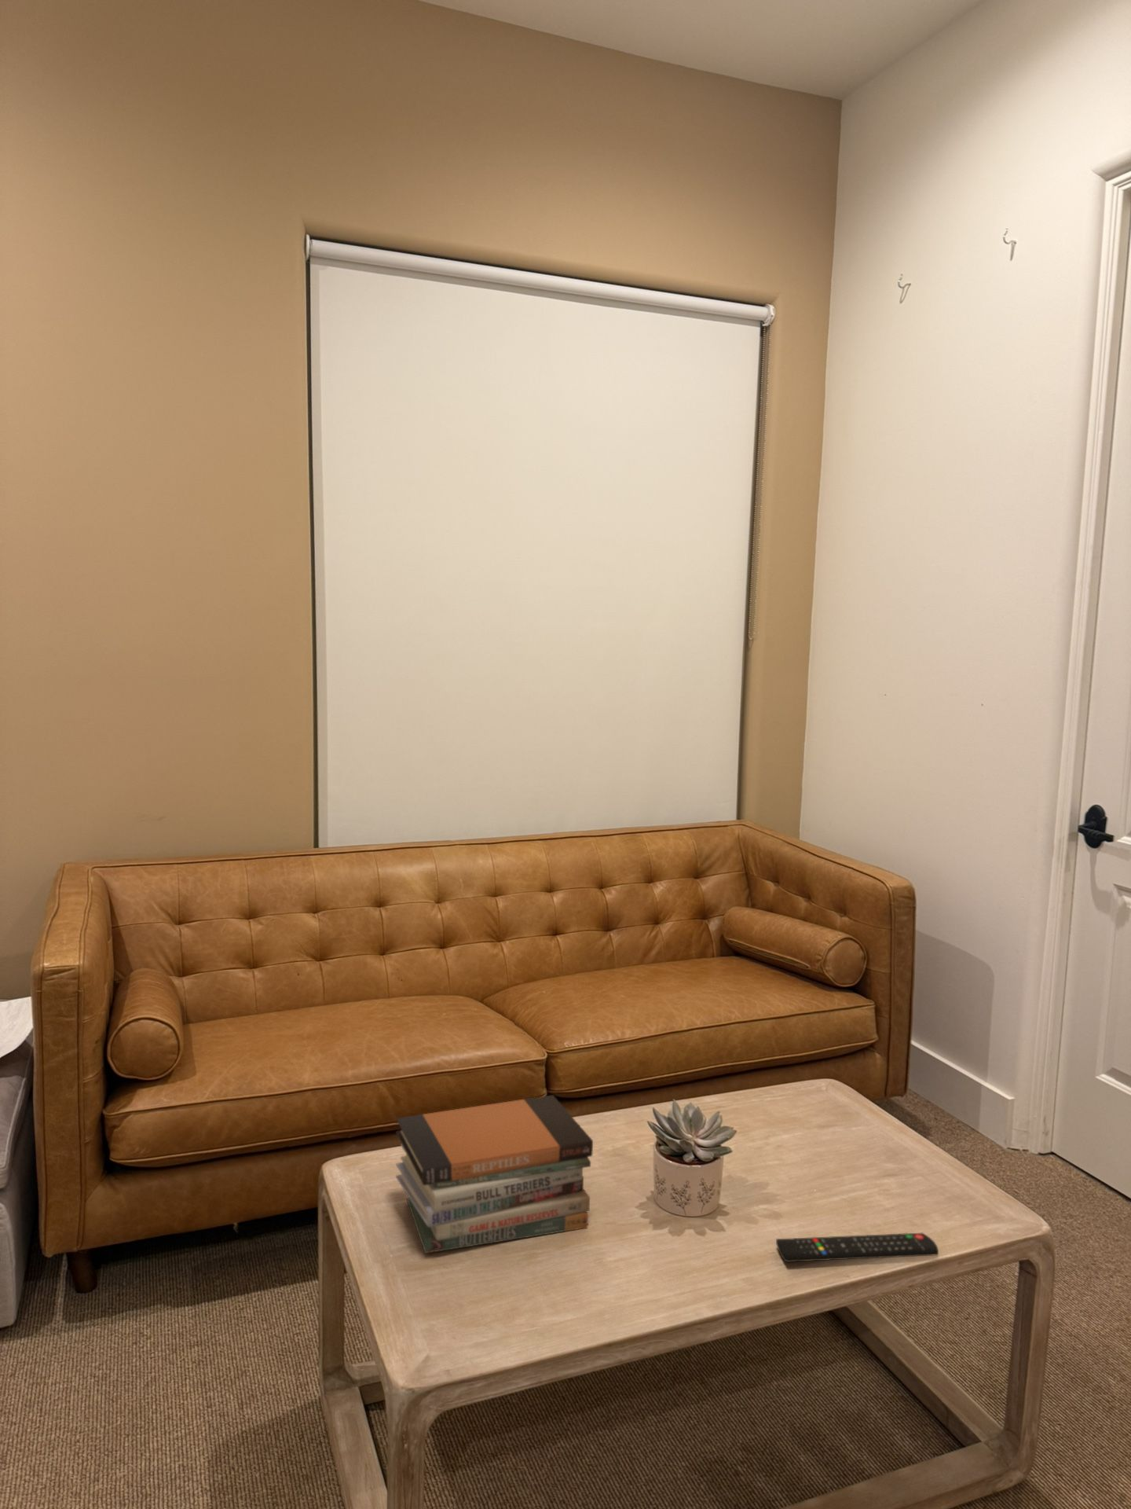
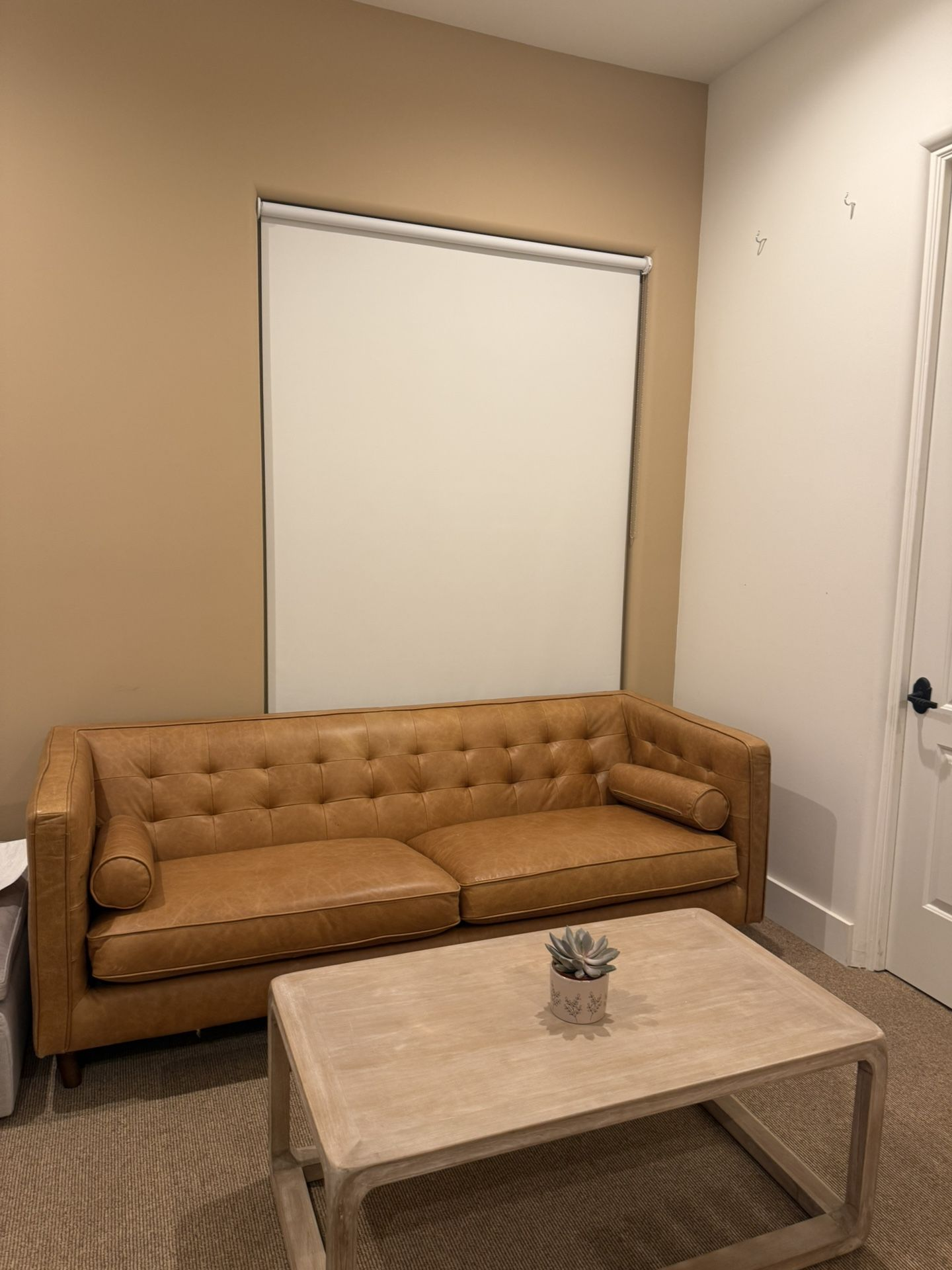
- remote control (859, 1248)
- book stack (492, 1172)
